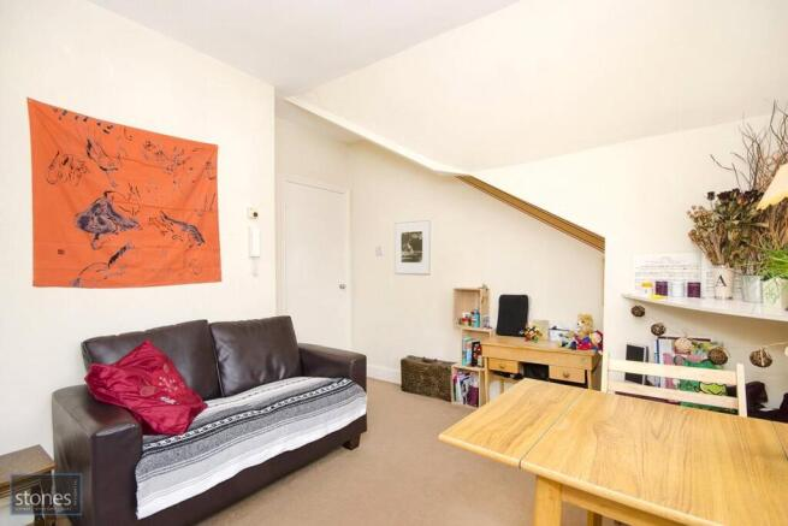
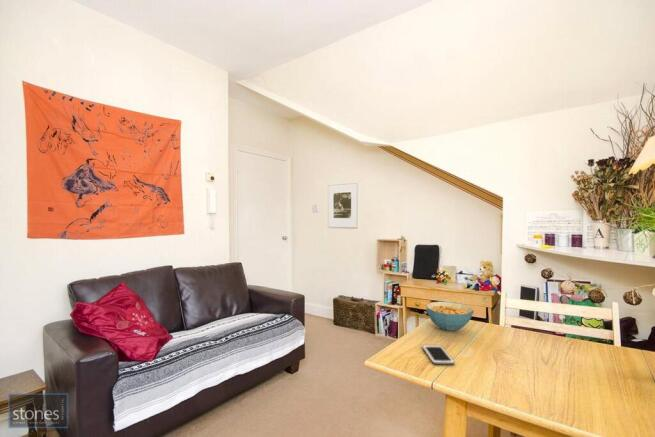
+ cereal bowl (448, 318)
+ cell phone (437, 354)
